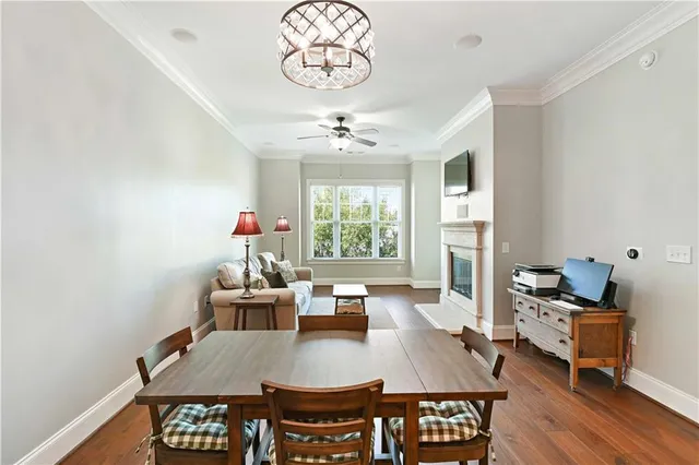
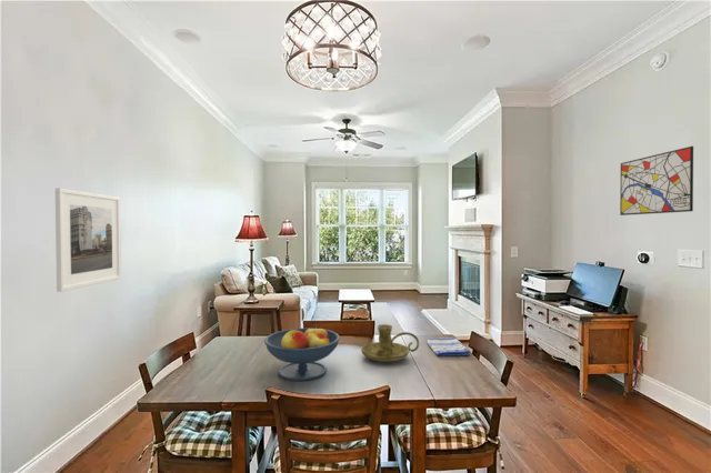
+ dish towel (447, 345)
+ fruit bowl (302, 348)
+ wall art (652, 184)
+ candle holder (390, 341)
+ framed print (91, 239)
